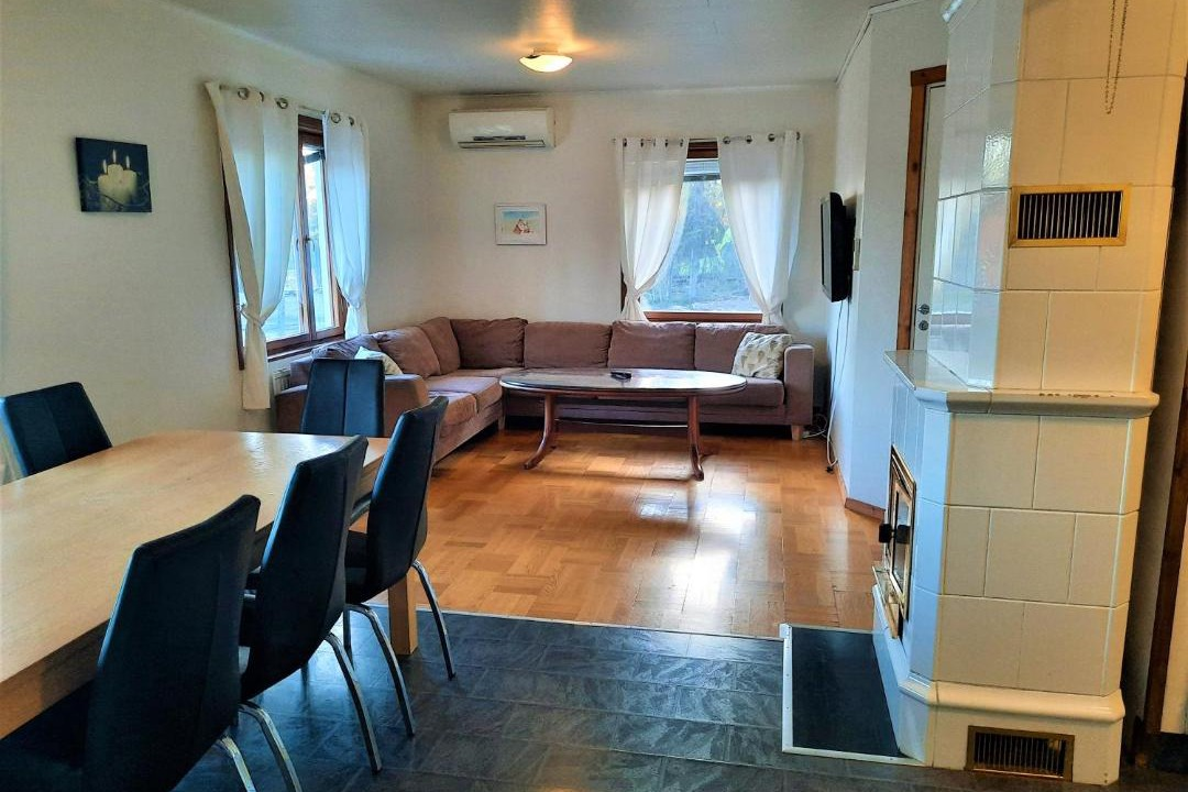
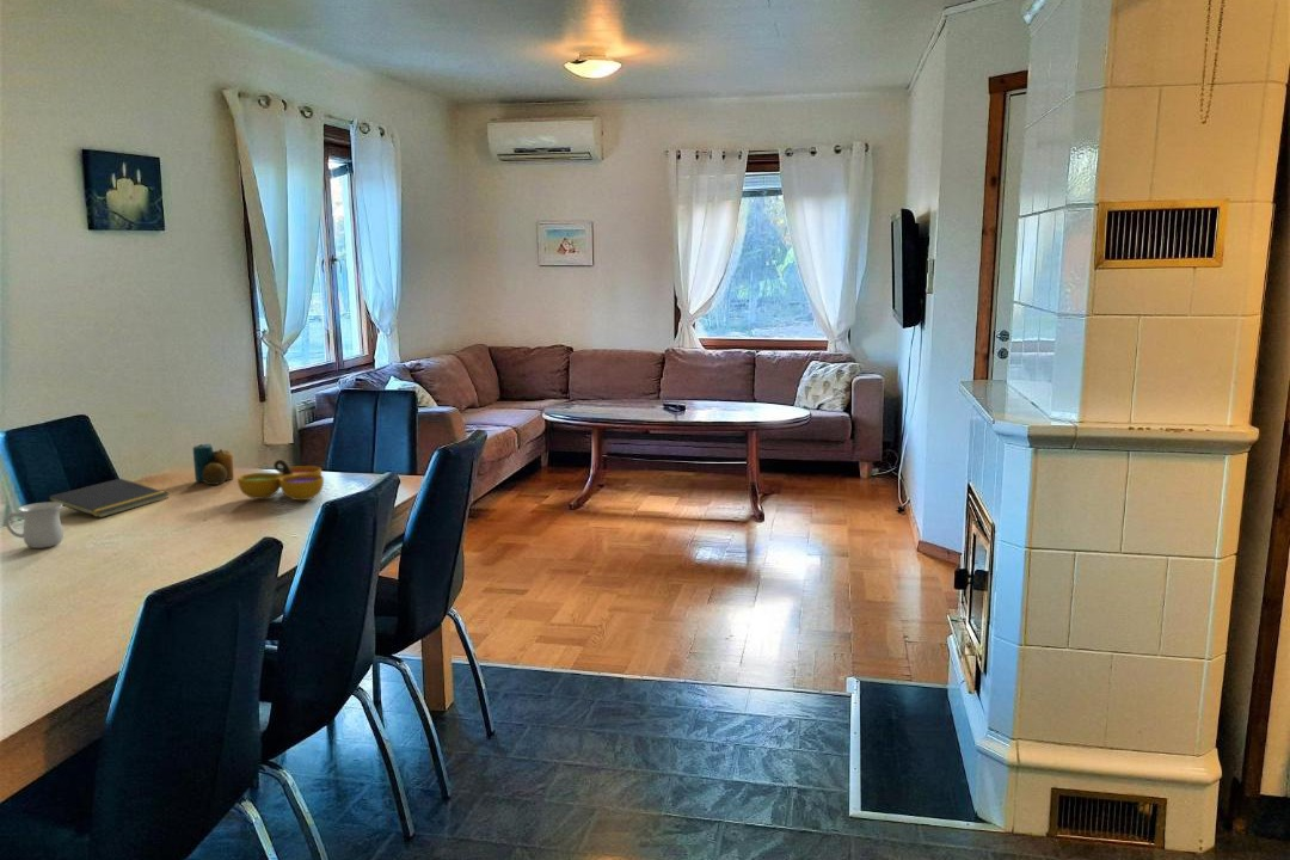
+ decorative bowl (290, 477)
+ candle (216, 462)
+ notepad (110, 497)
+ mug (33, 526)
